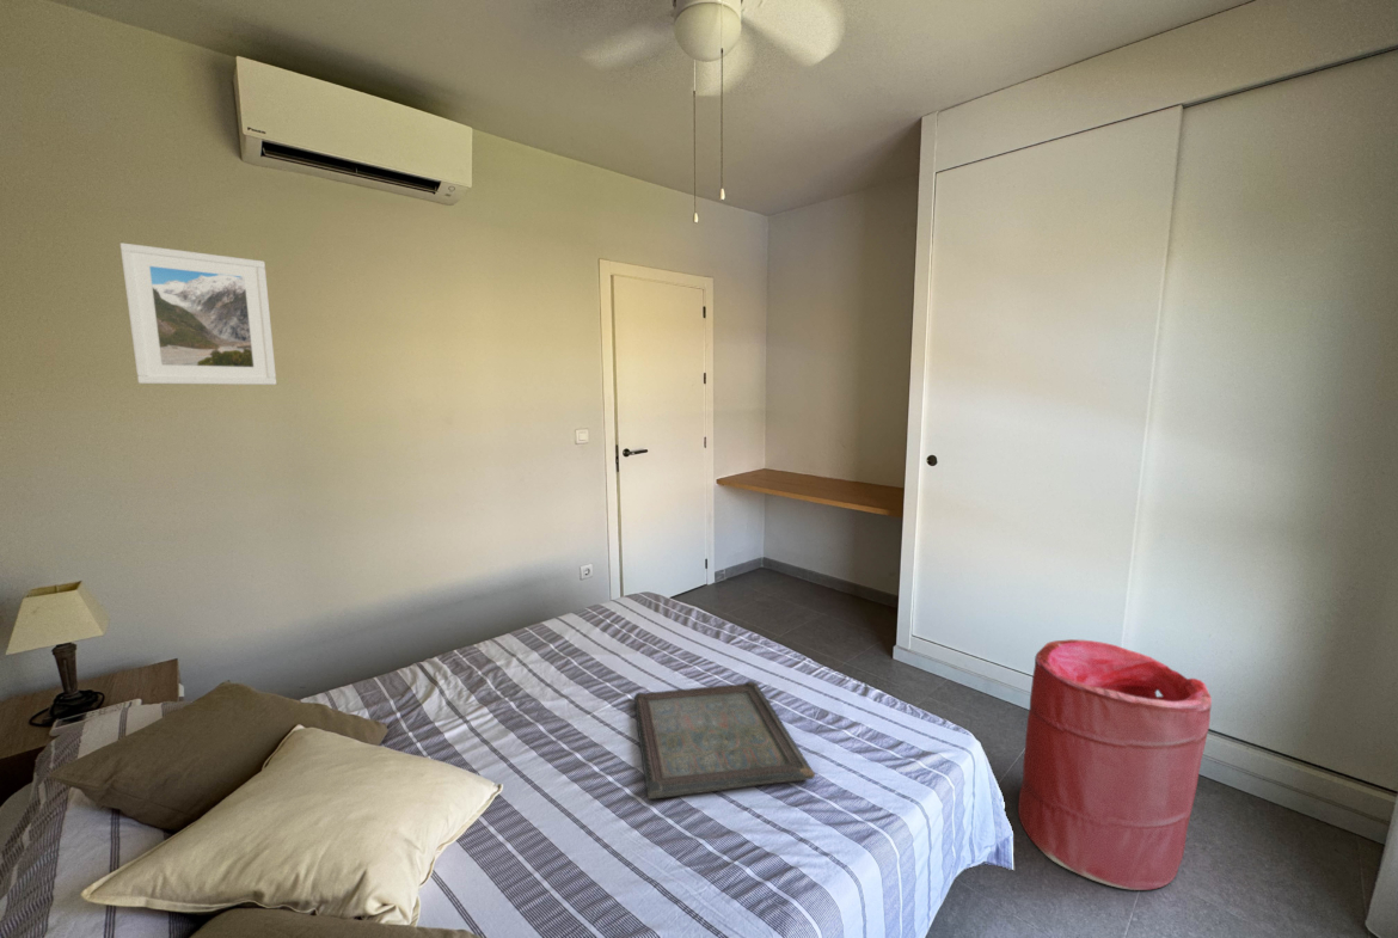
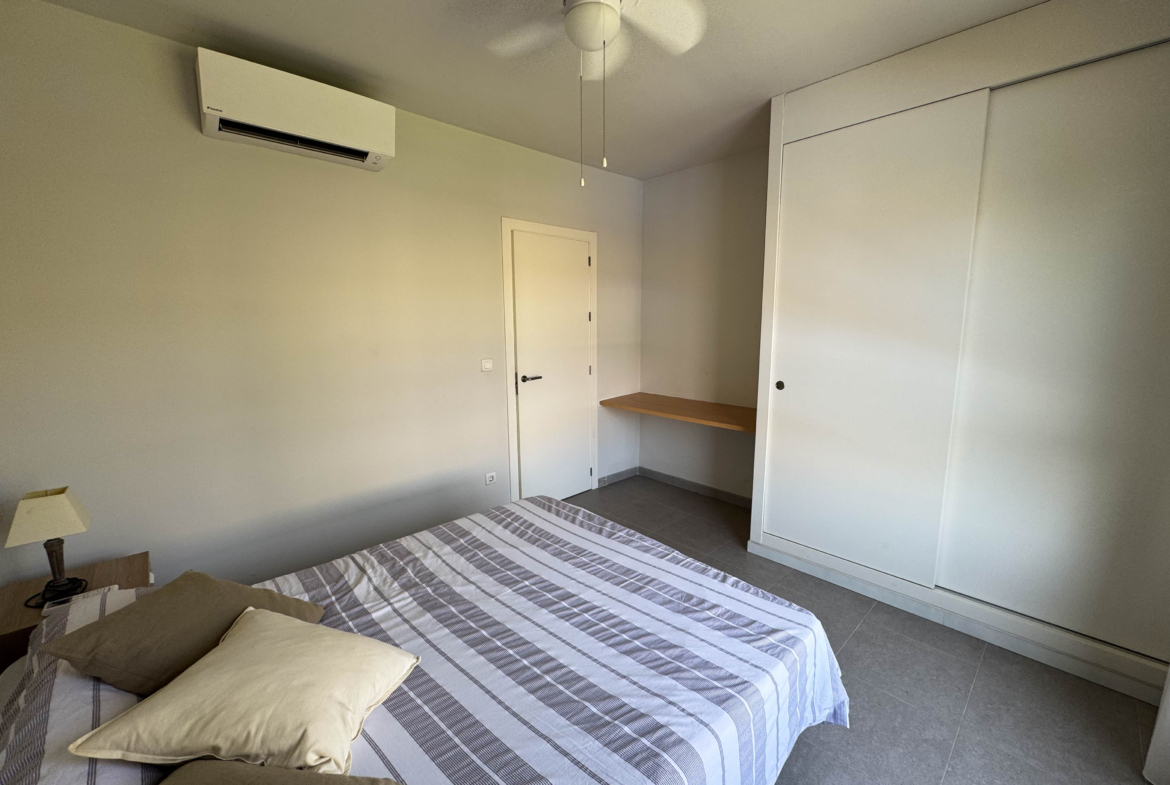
- serving tray (713, 731)
- laundry hamper (1108, 750)
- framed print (204, 319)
